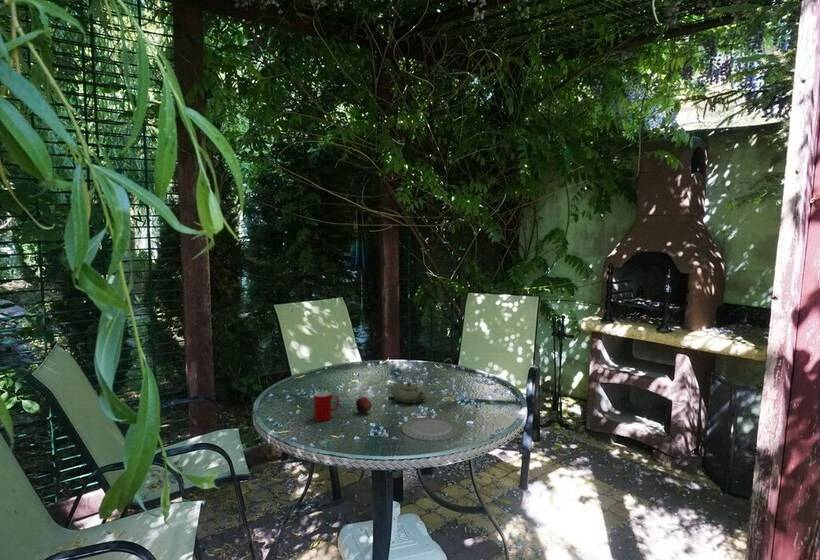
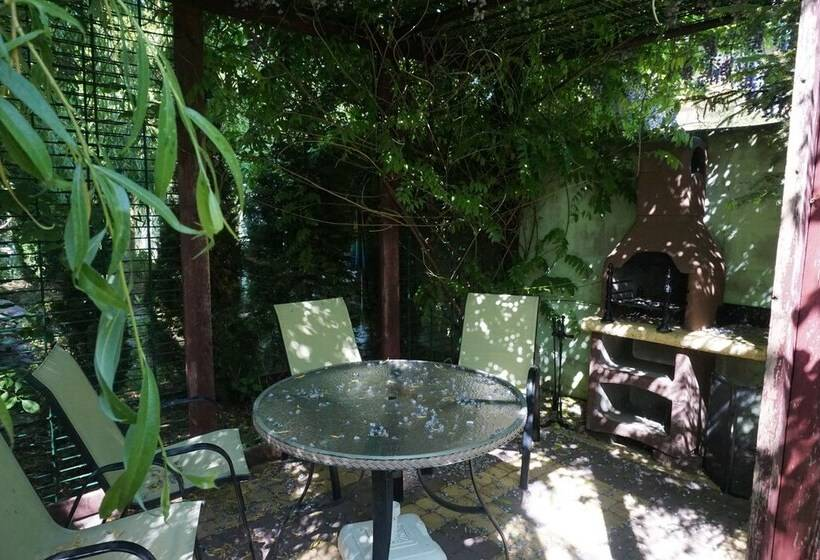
- fruit (363, 405)
- teapot (410, 386)
- cup (326, 405)
- chinaware (431, 427)
